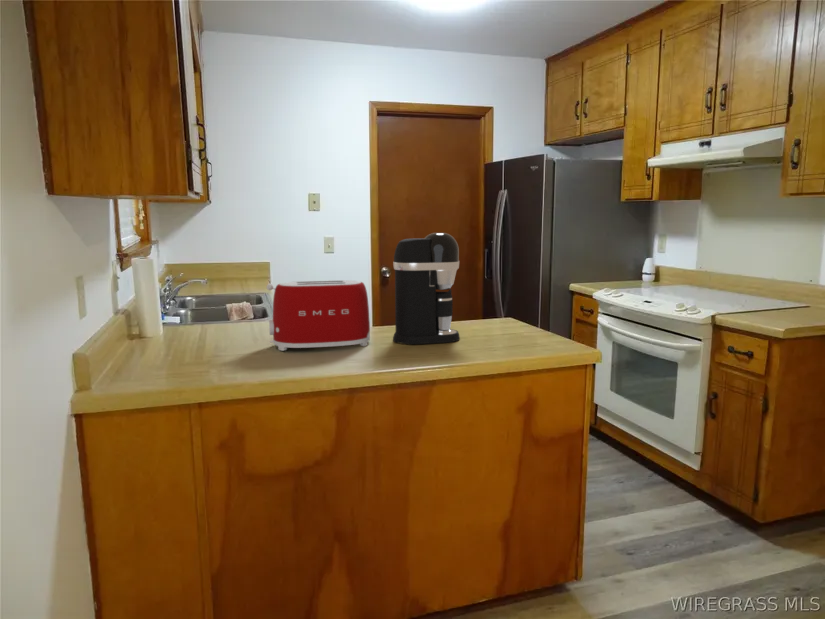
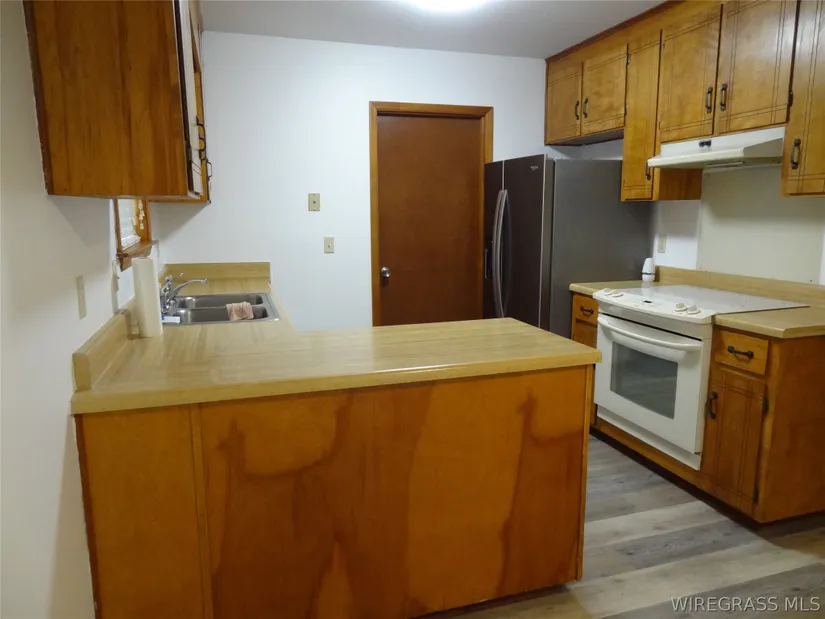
- toaster (319, 313)
- coffee maker (426, 286)
